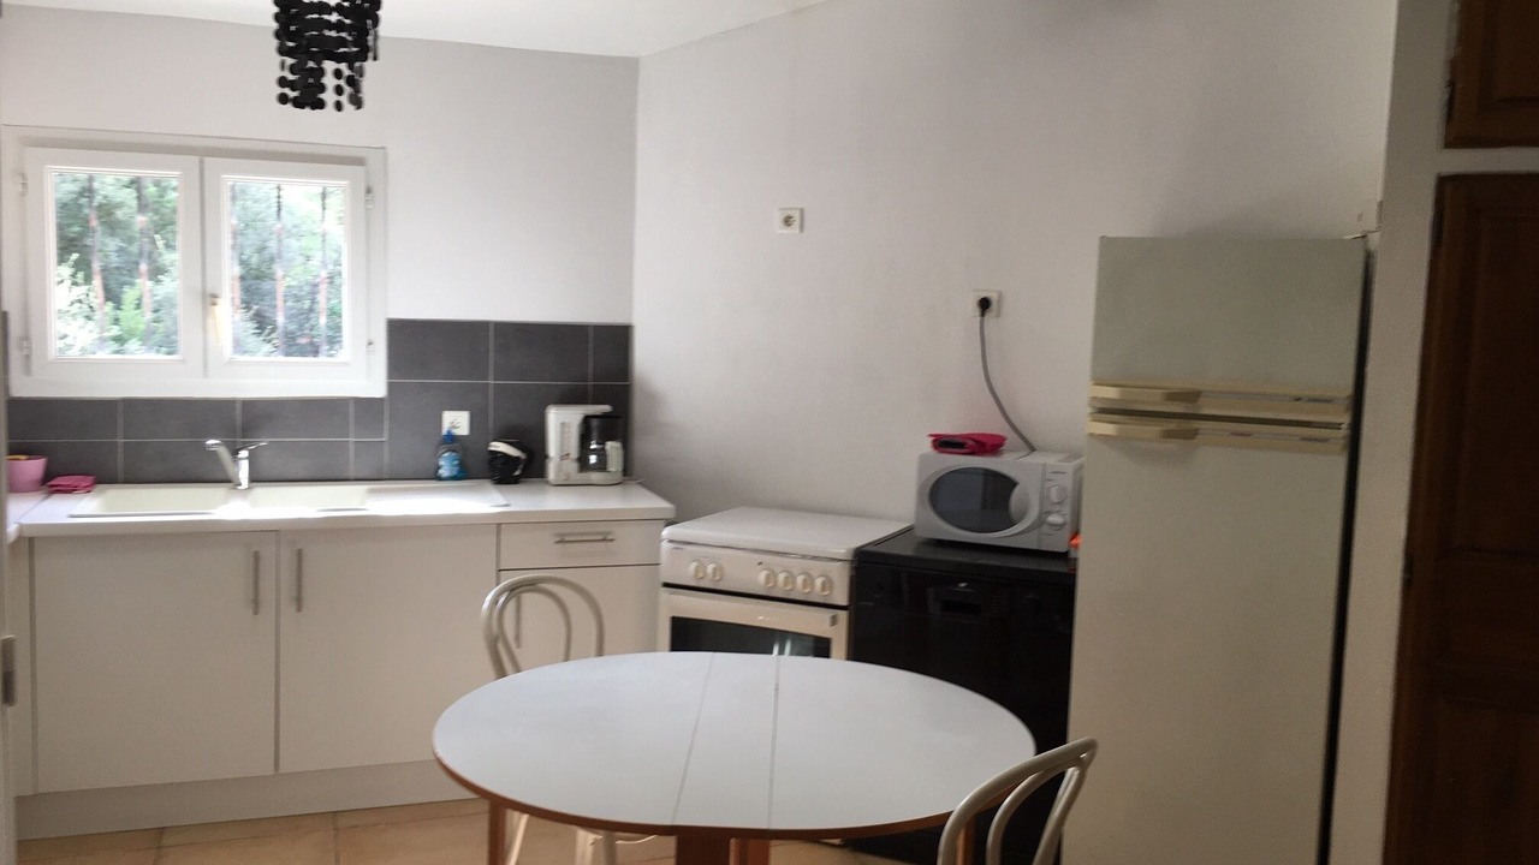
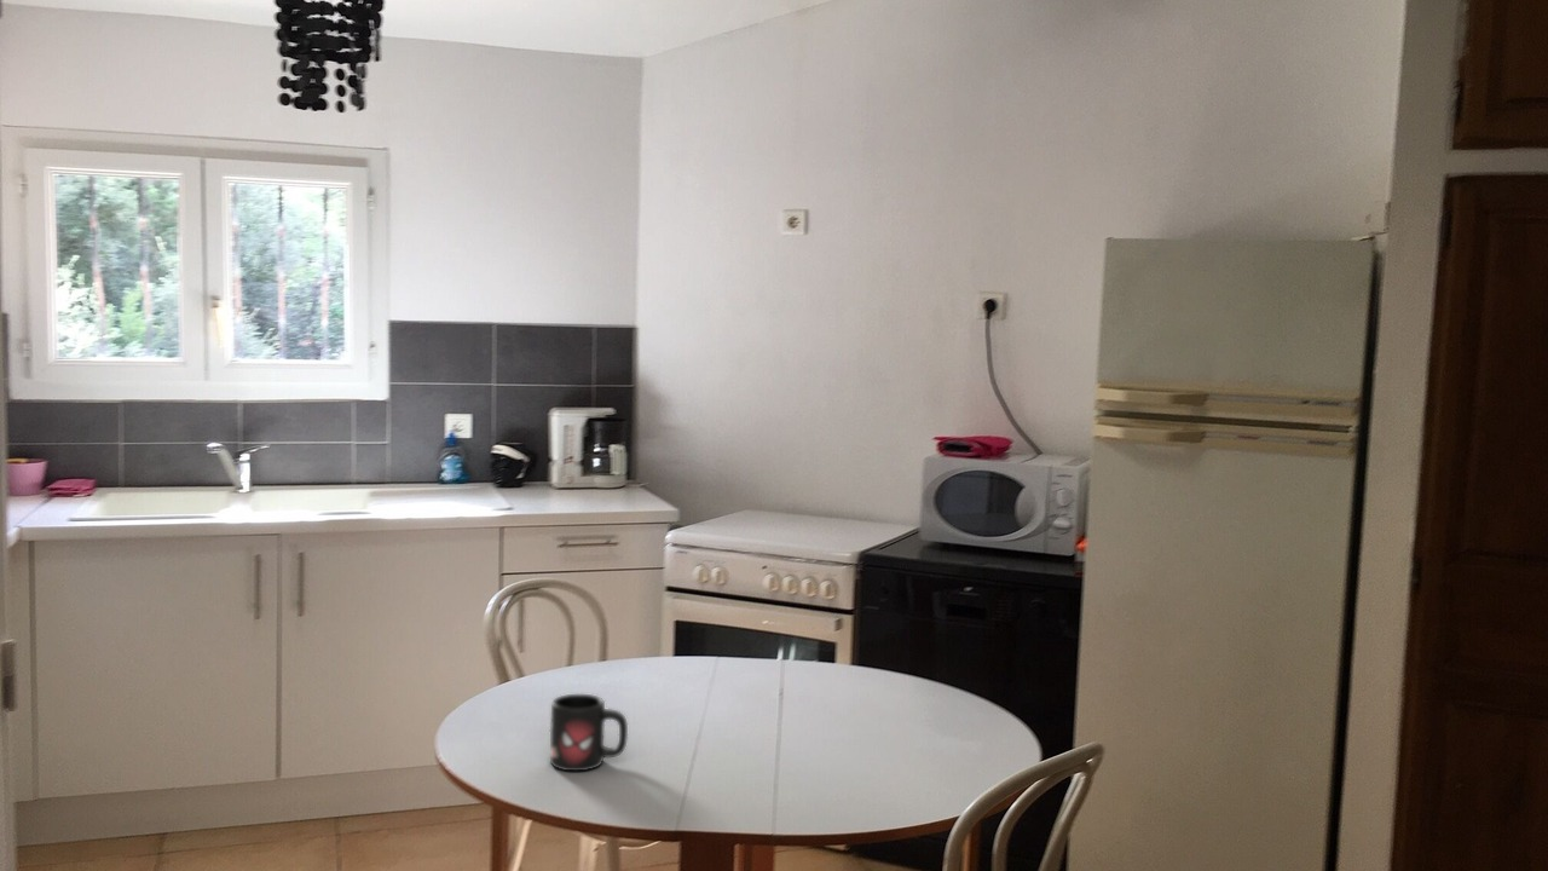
+ mug (589, 732)
